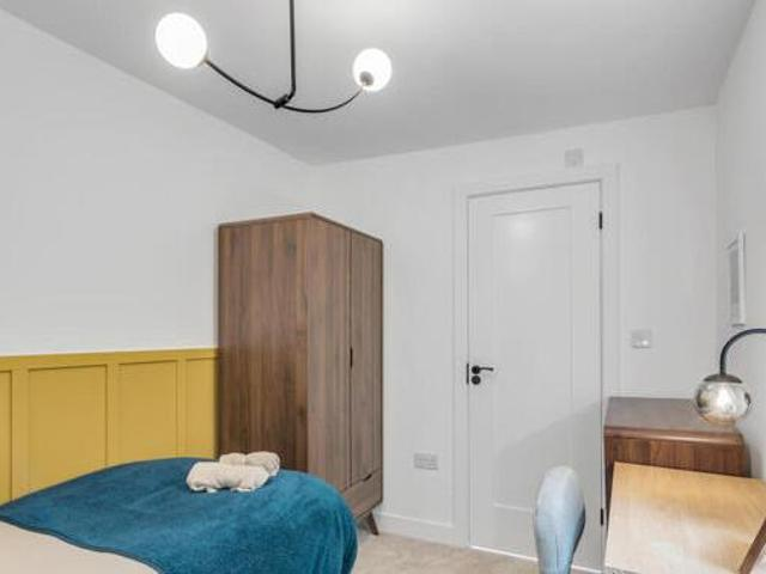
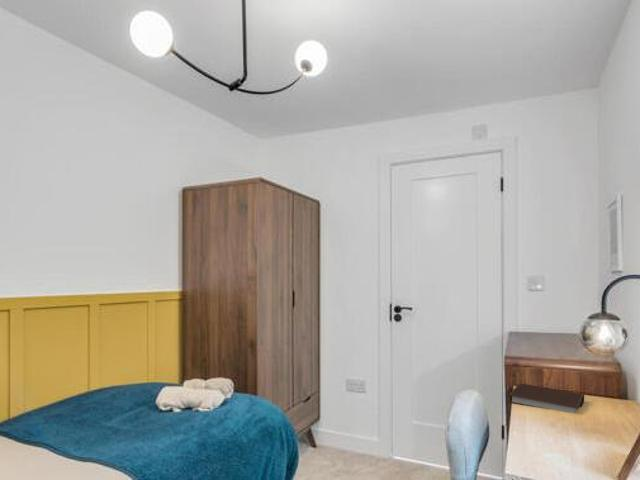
+ notebook (546, 397)
